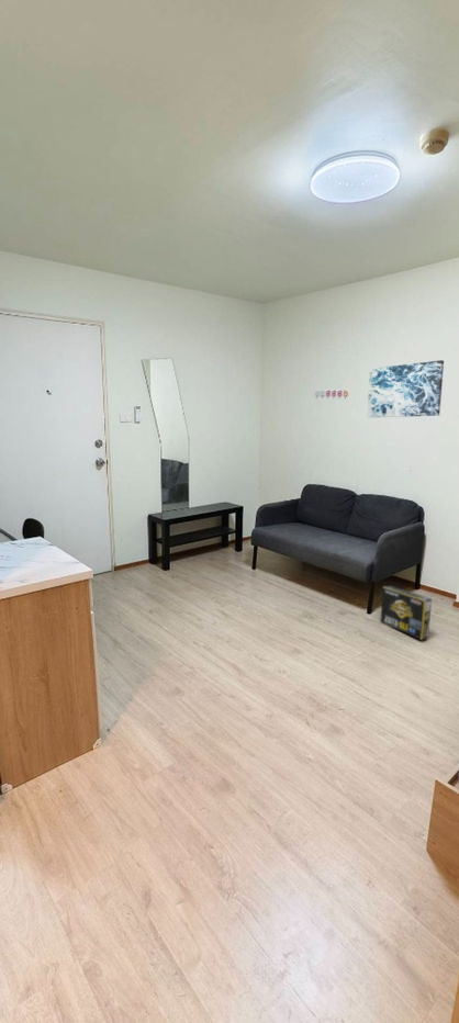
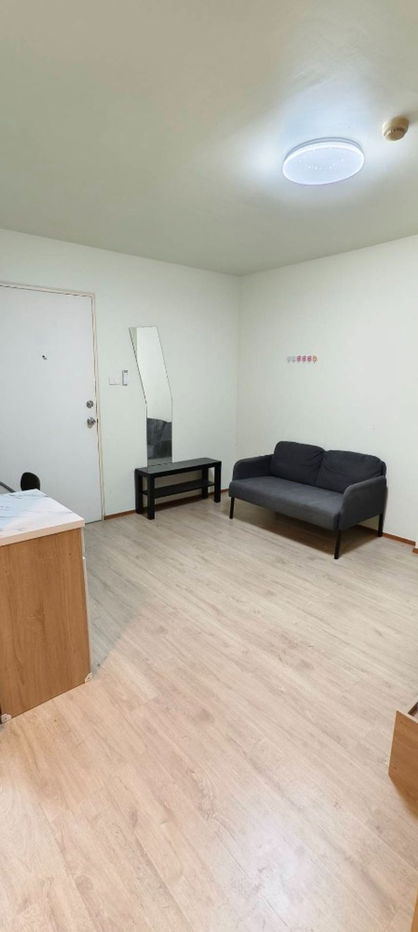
- wall art (403, 391)
- box (404, 611)
